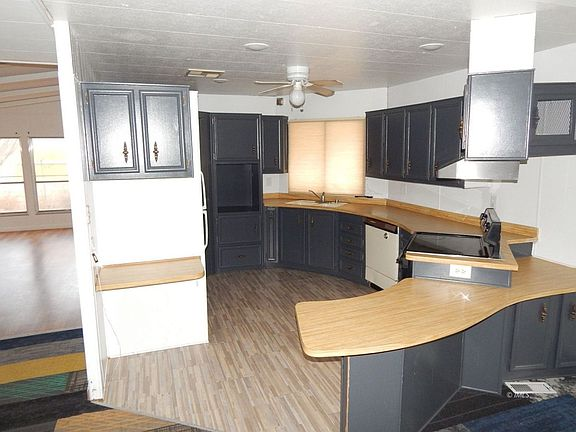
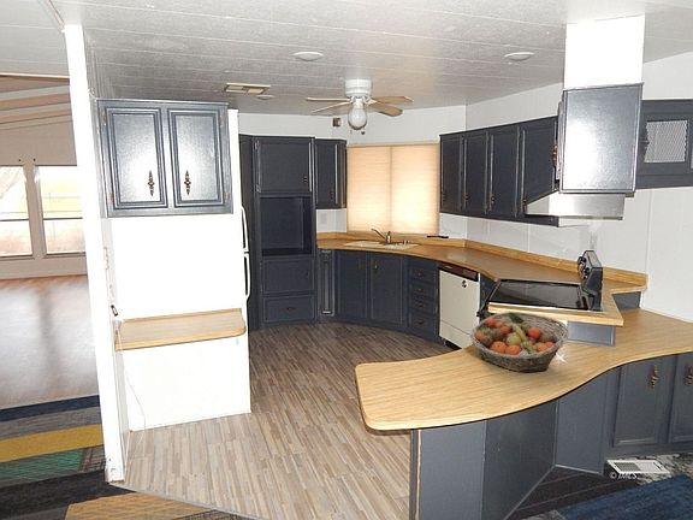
+ fruit basket (517, 339)
